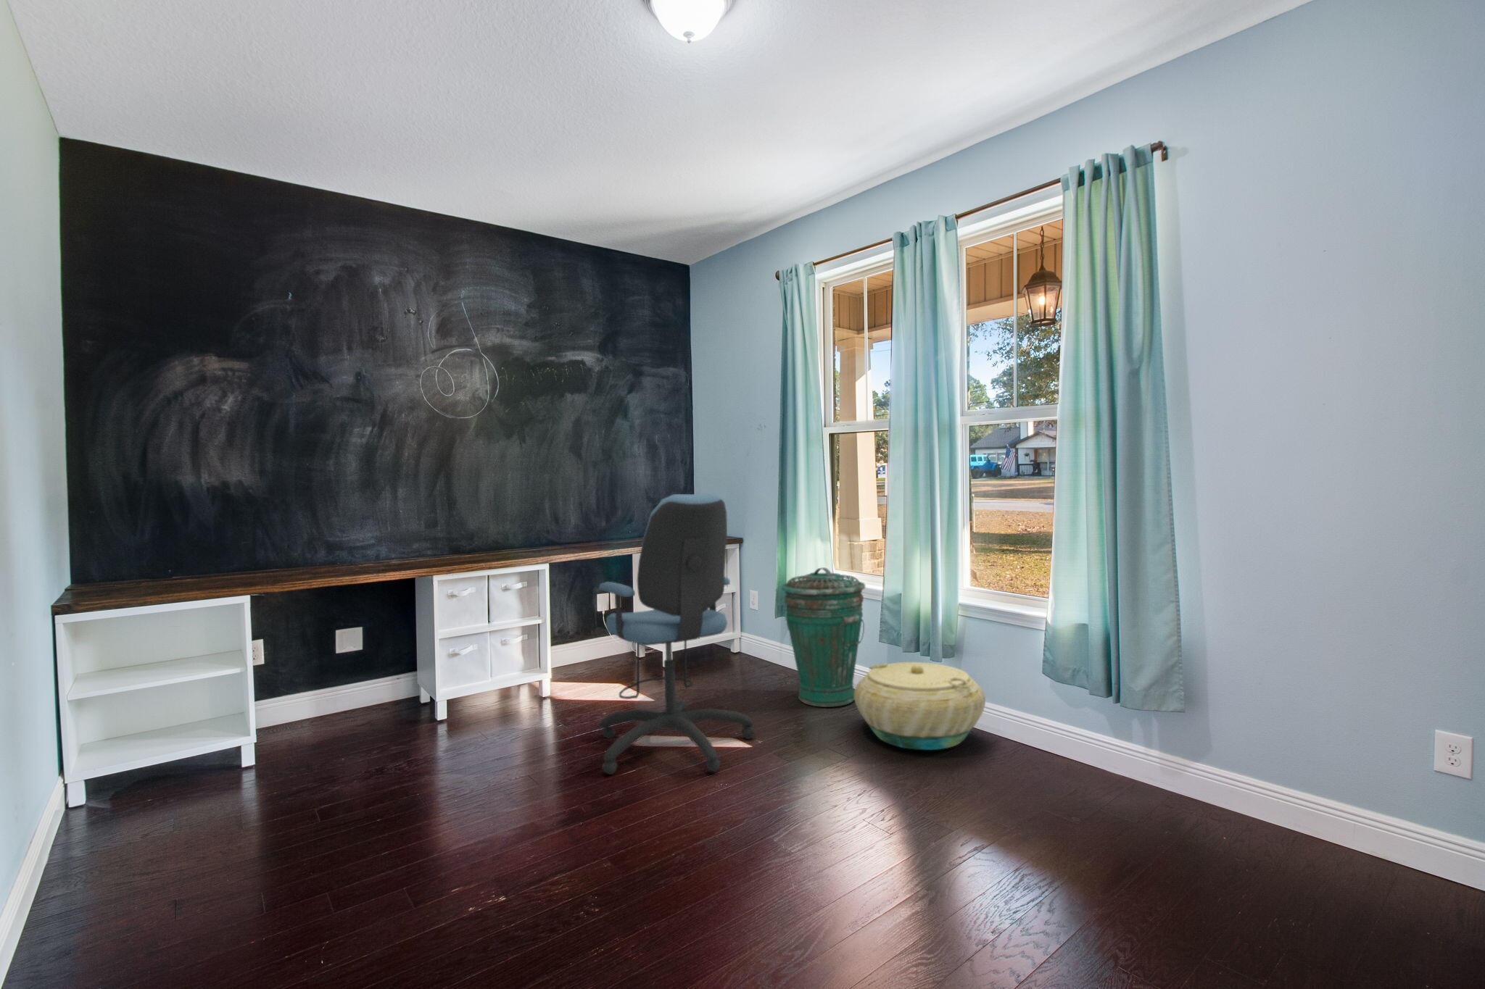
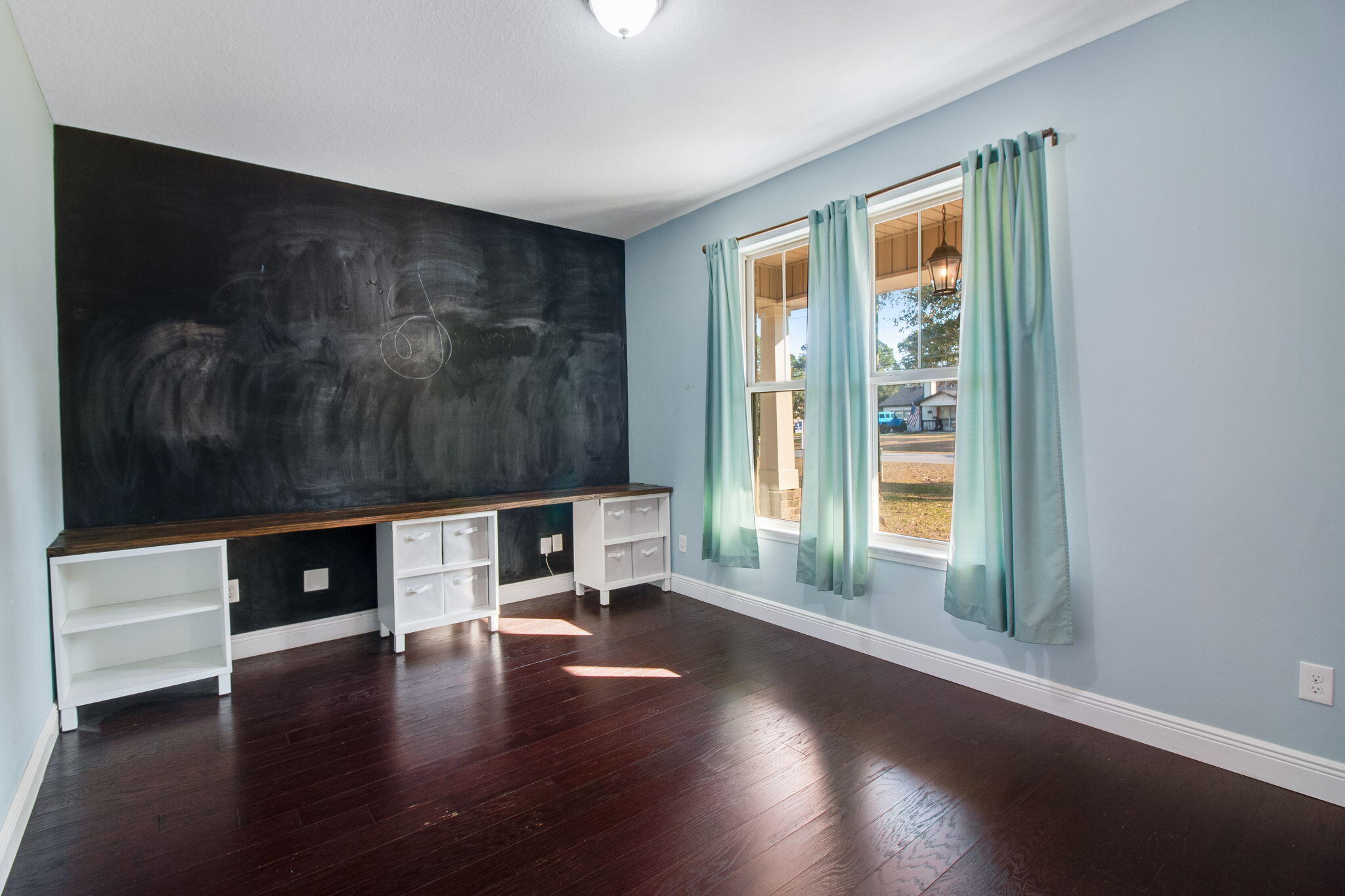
- office chair (670, 621)
- trash can (825, 634)
- basket (917, 701)
